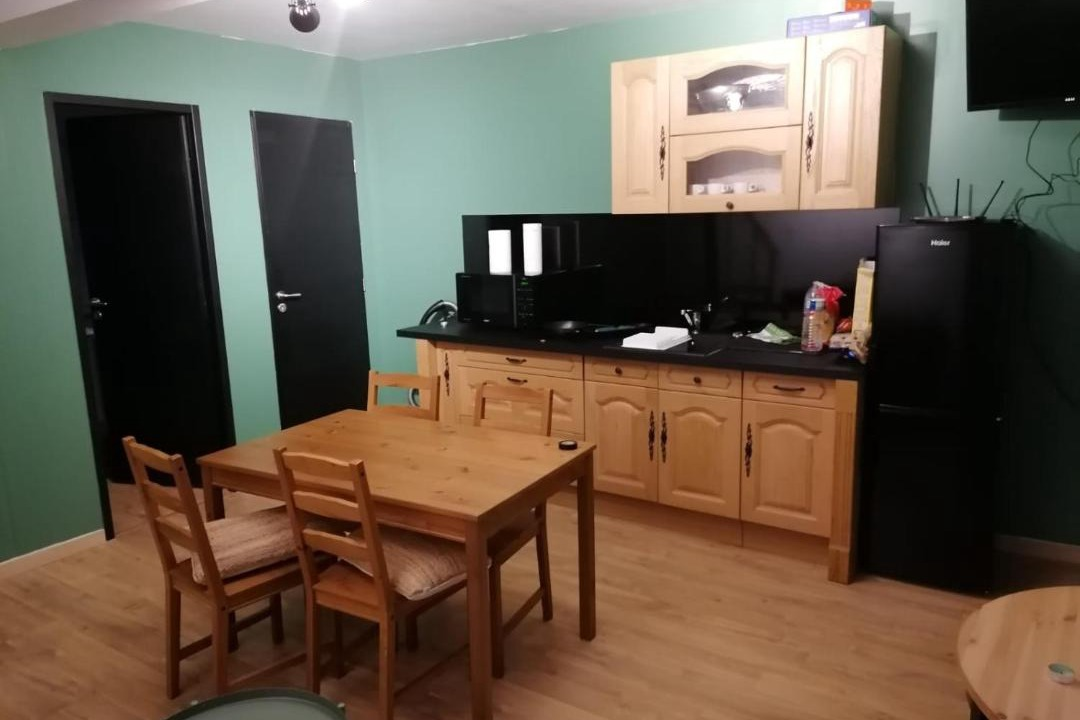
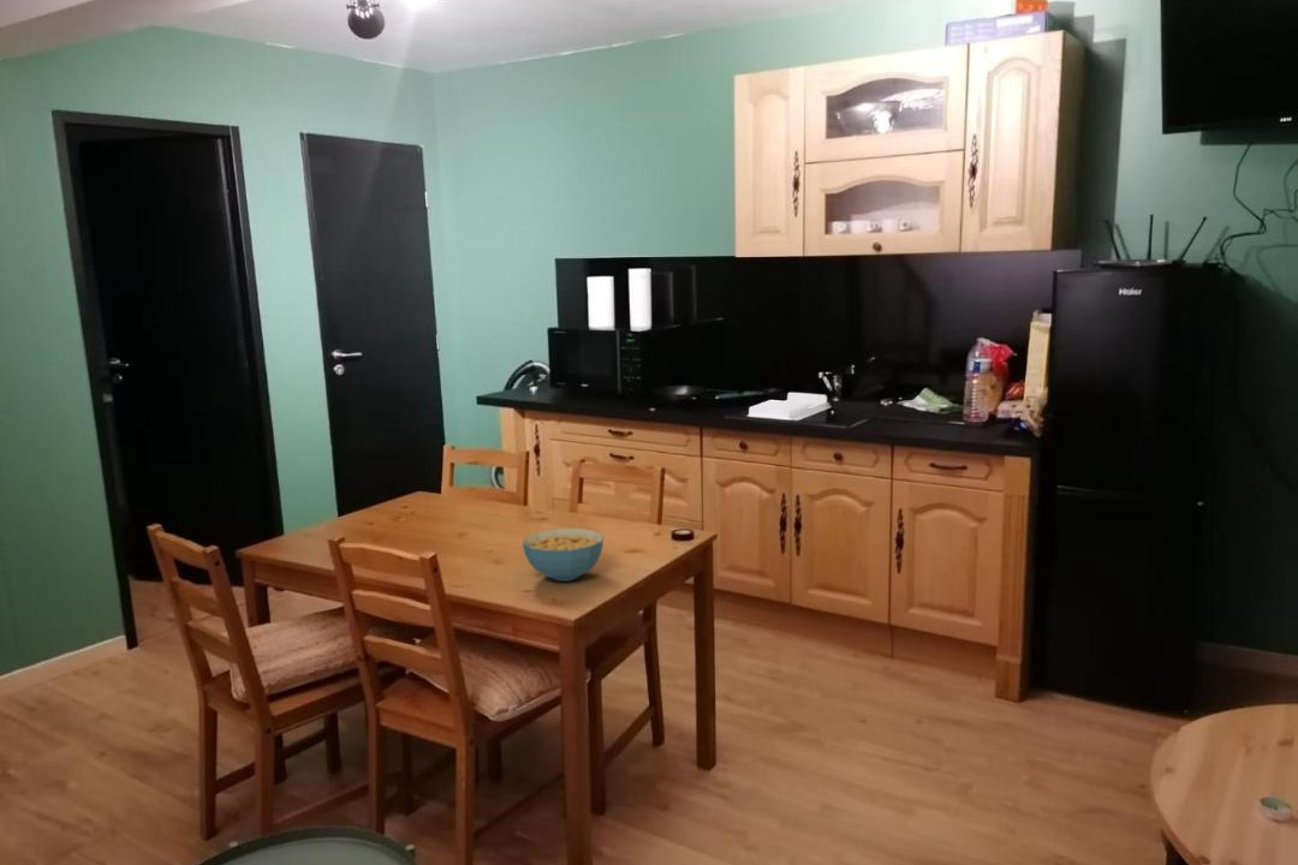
+ cereal bowl (564, 557)
